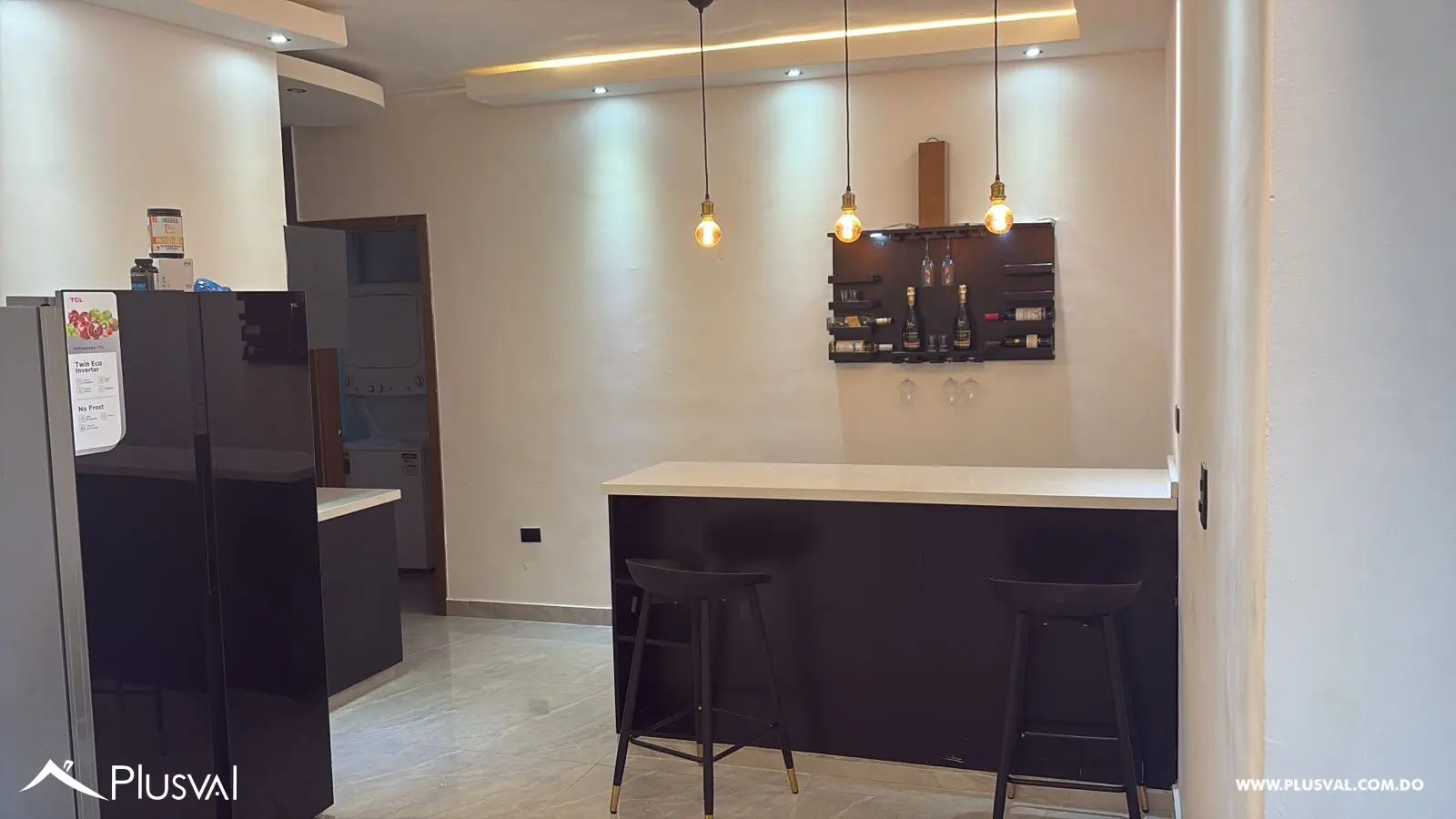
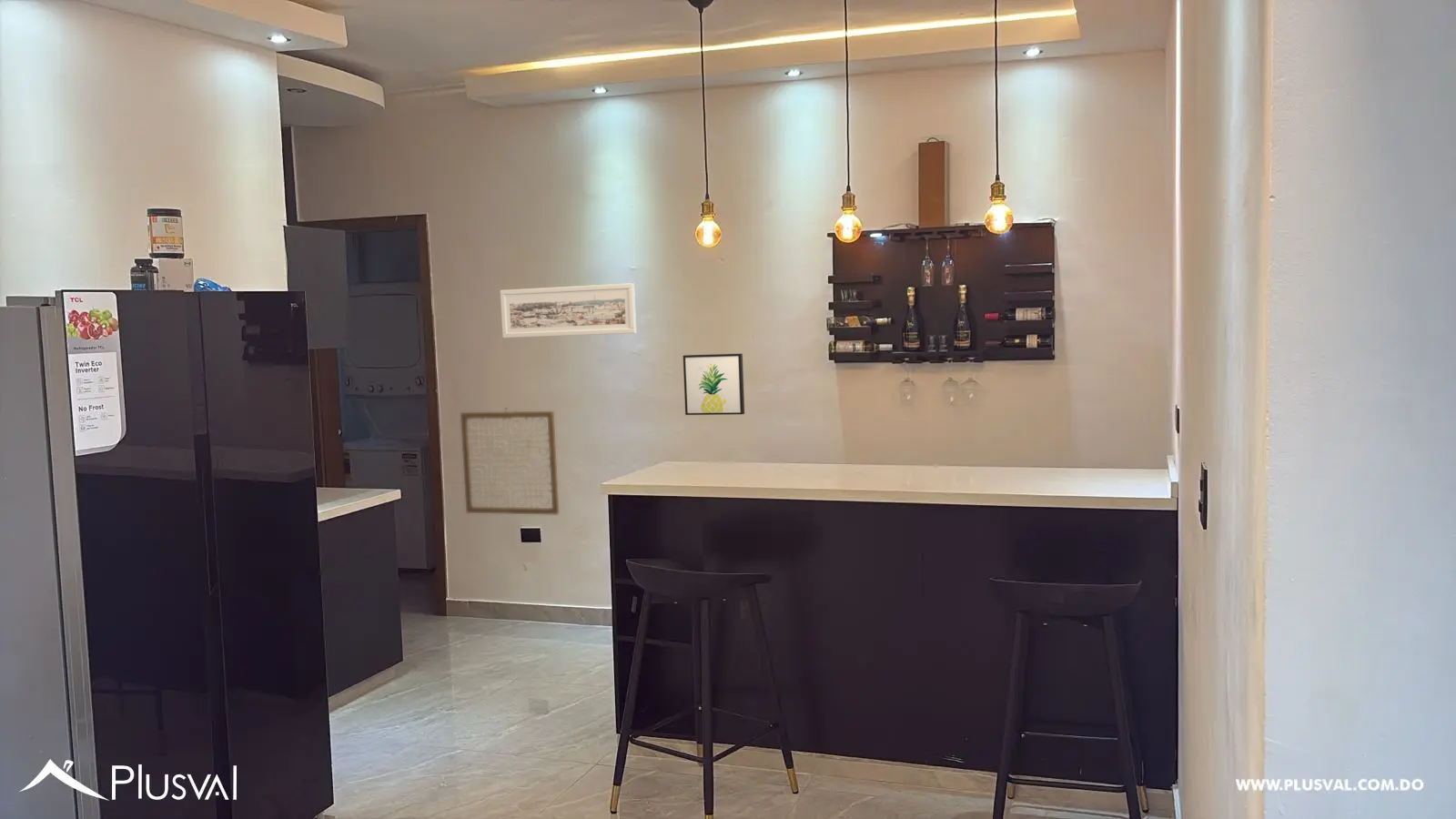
+ wall art (509, 460)
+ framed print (567, 311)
+ wall art (713, 384)
